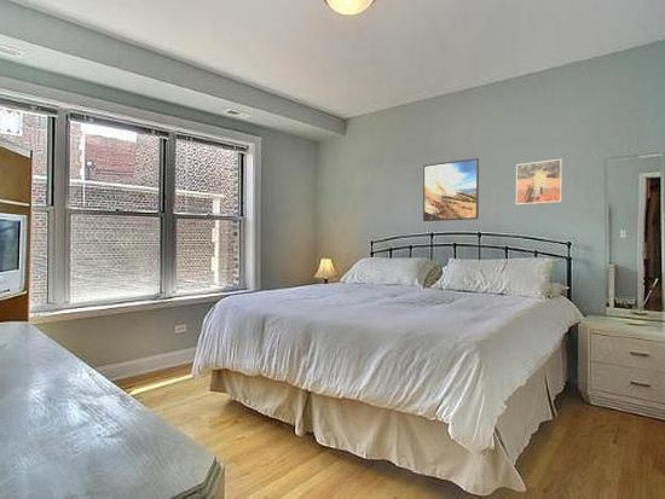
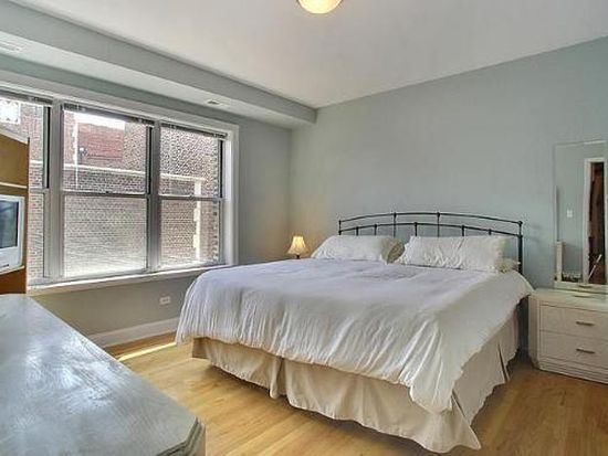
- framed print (449, 191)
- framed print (538, 182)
